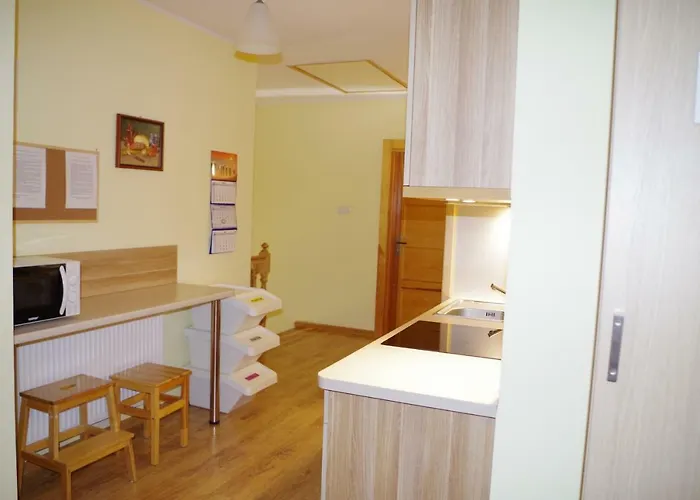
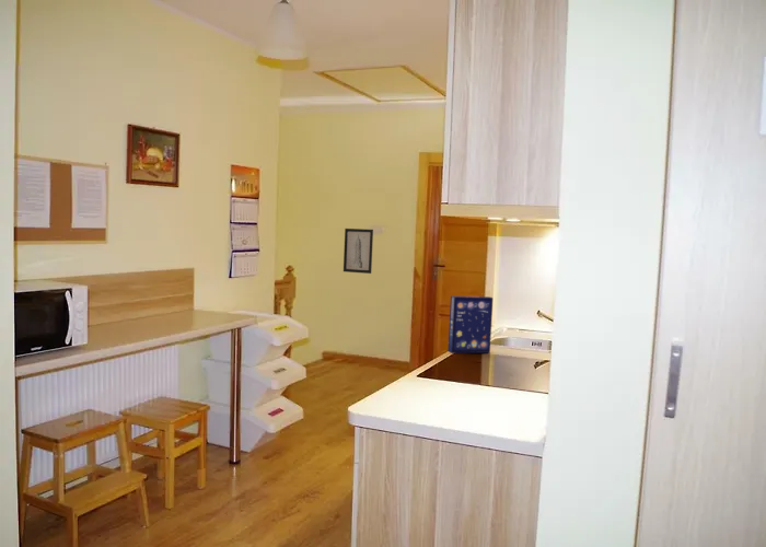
+ cereal box (469, 324)
+ wall art (358, 251)
